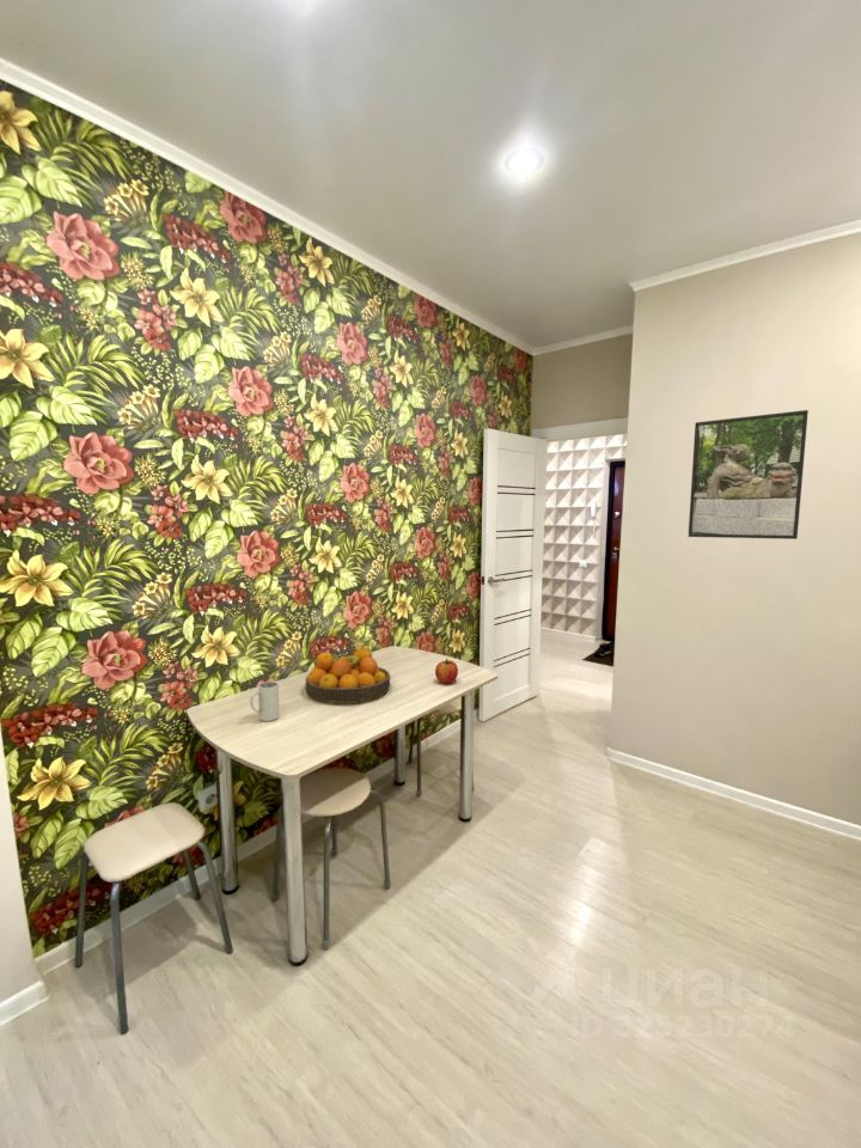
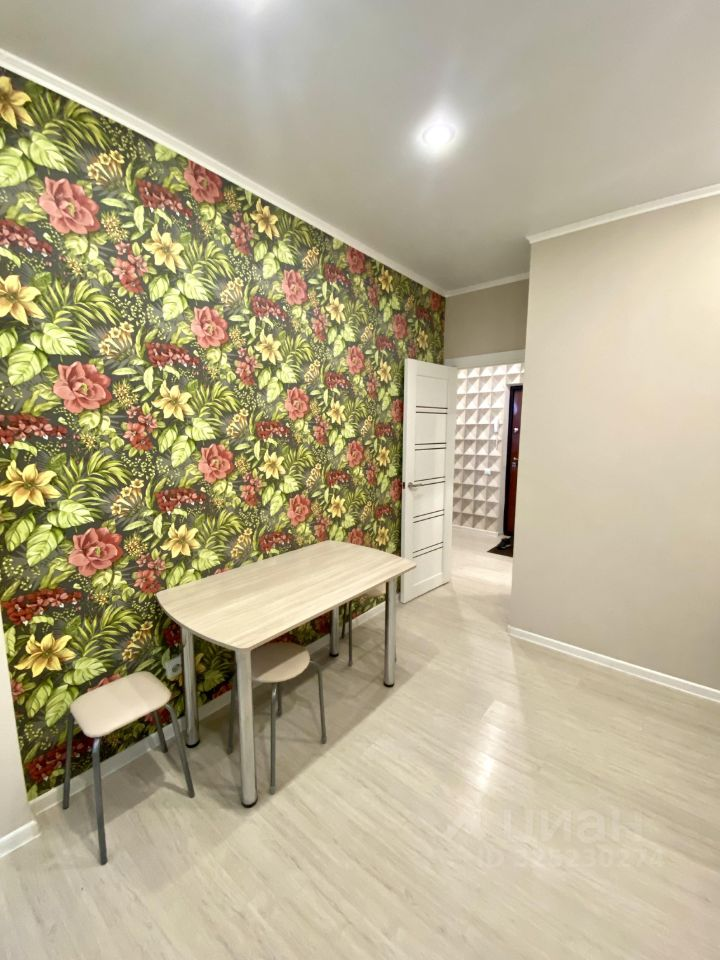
- apple (446, 670)
- fruit bowl (348, 670)
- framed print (744, 477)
- mug (264, 702)
